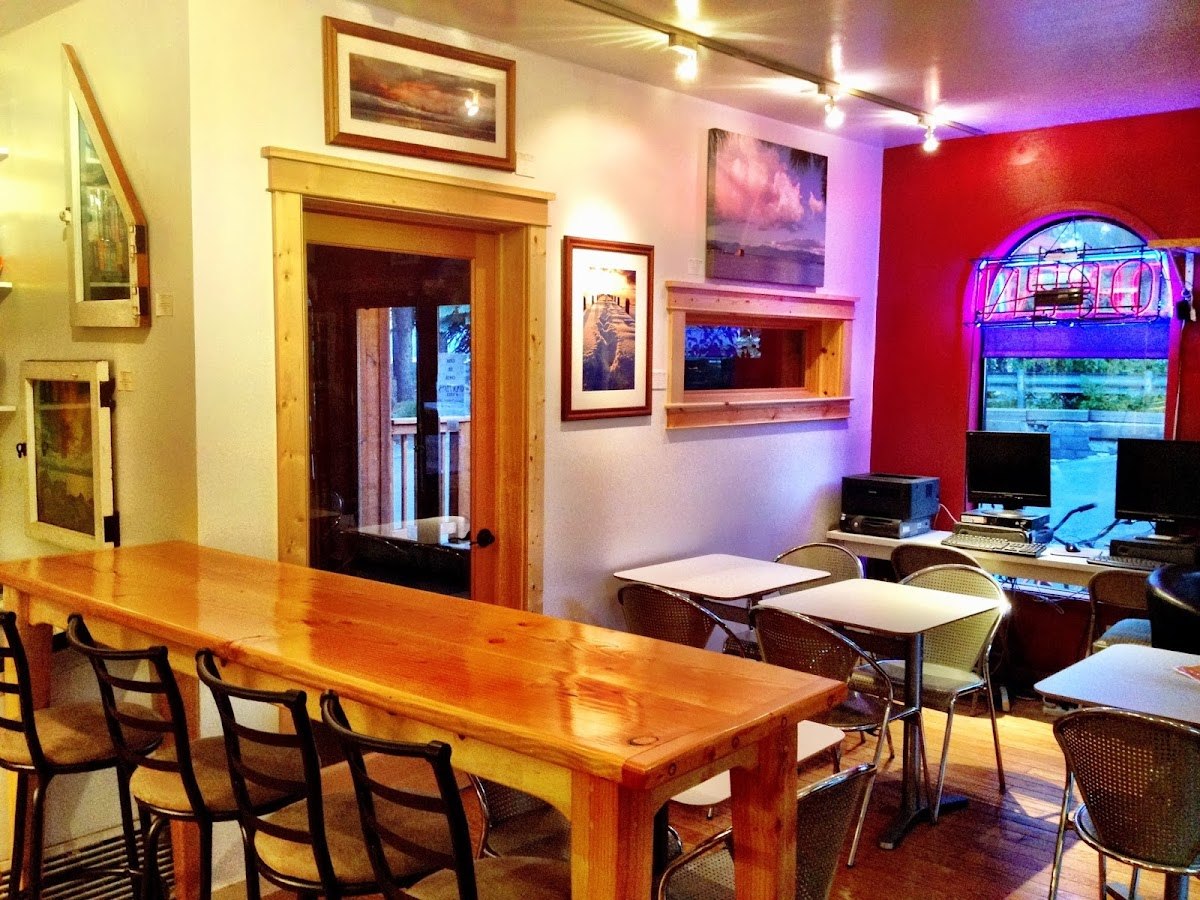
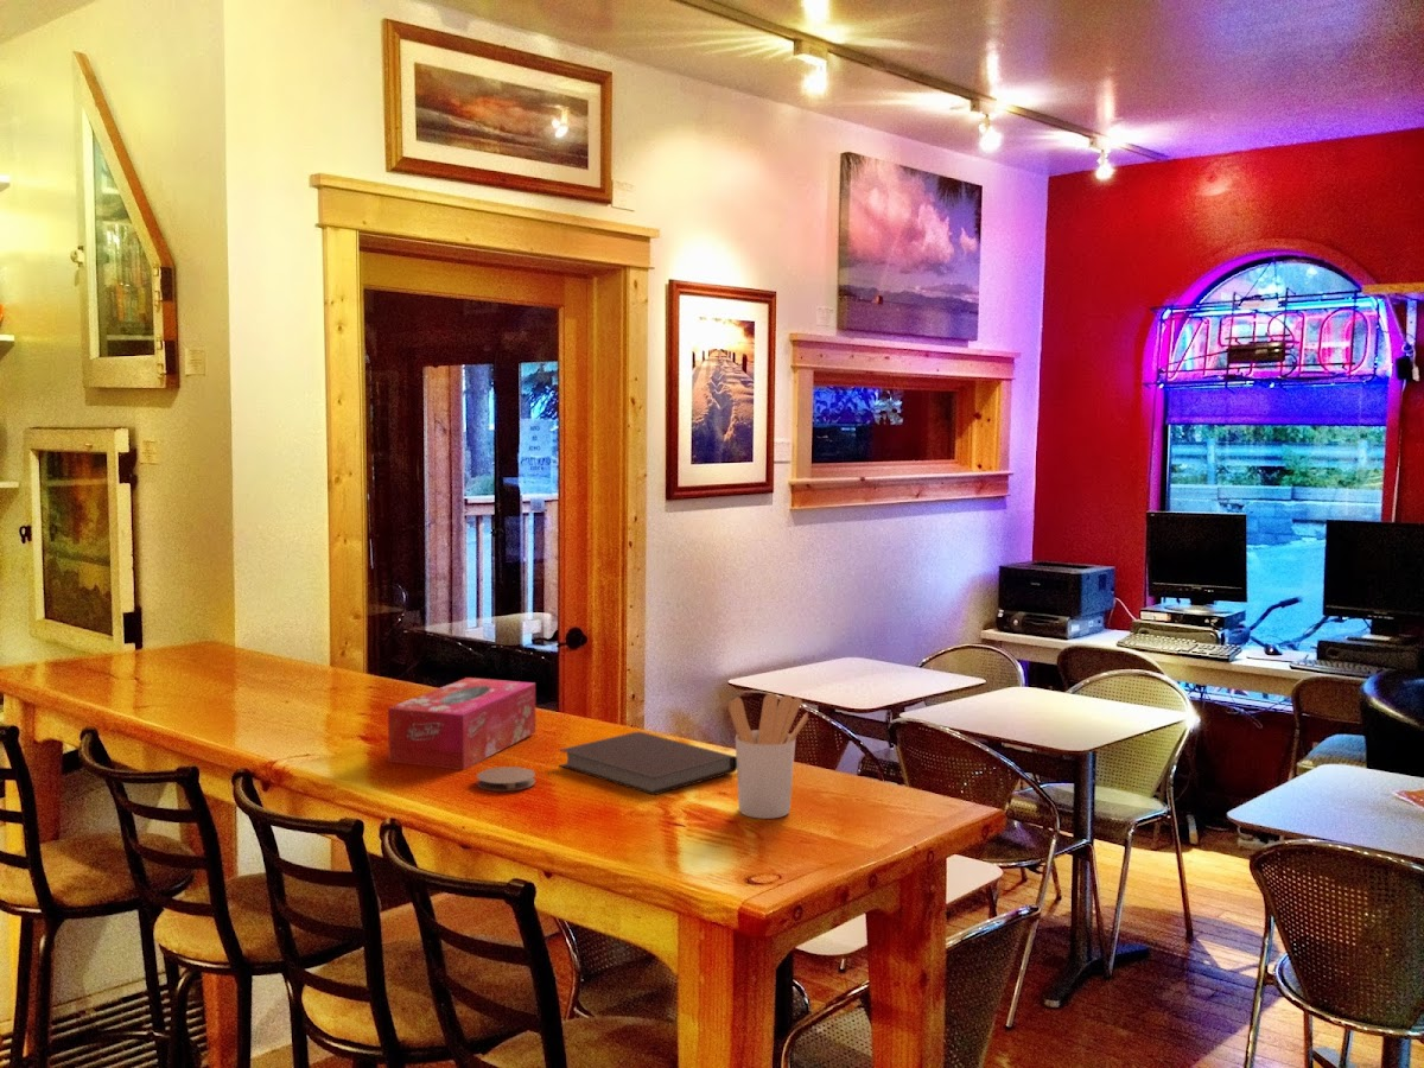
+ utensil holder (770, 751)
+ notebook (647, 761)
+ tissue box (465, 720)
+ coaster (506, 778)
